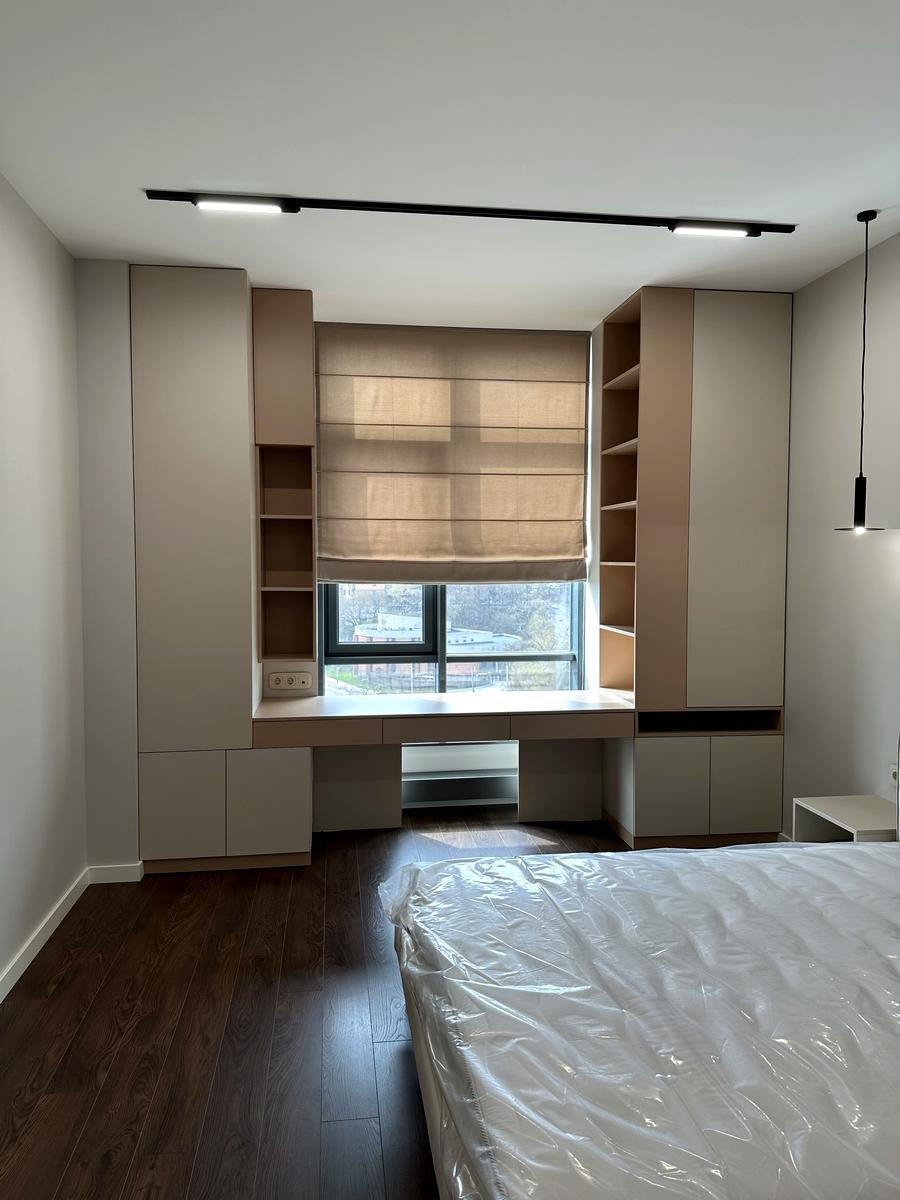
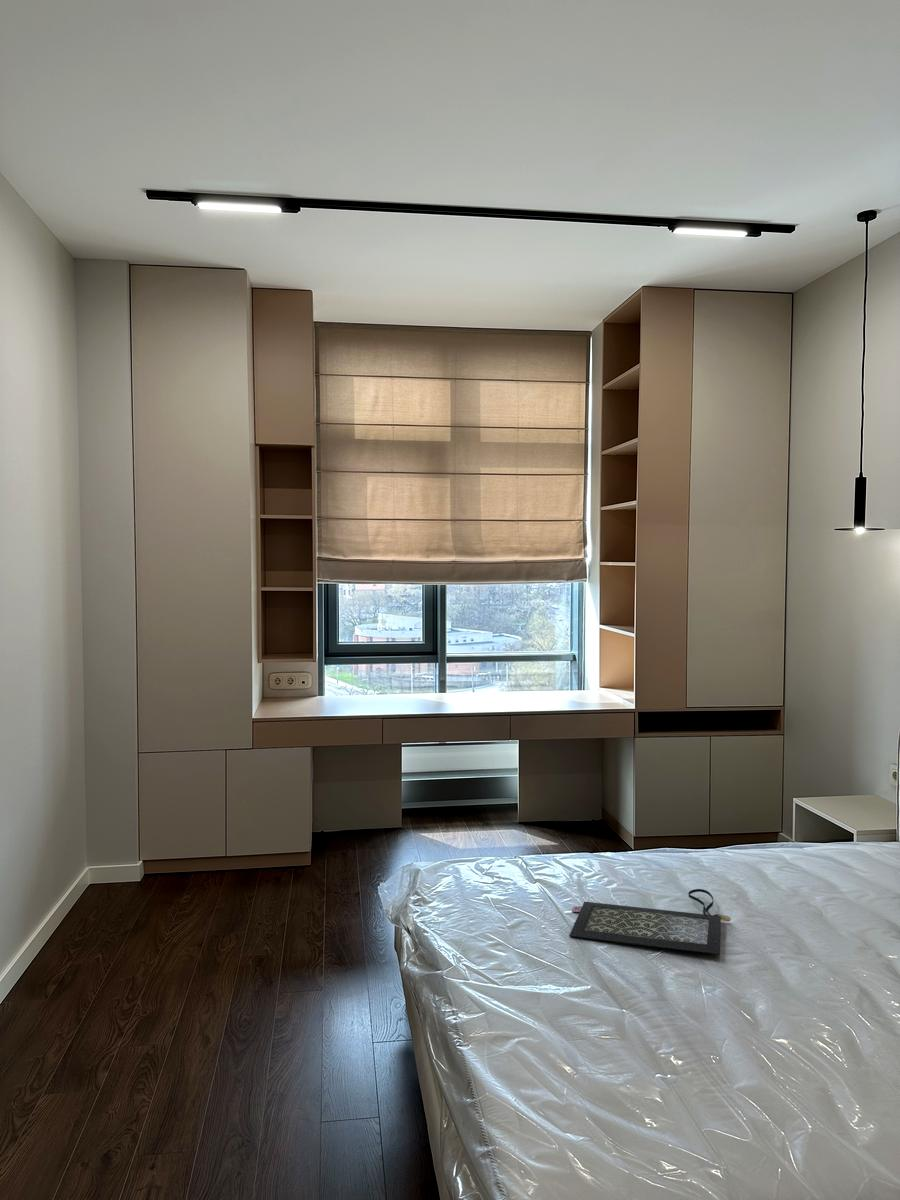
+ clutch bag (654, 924)
